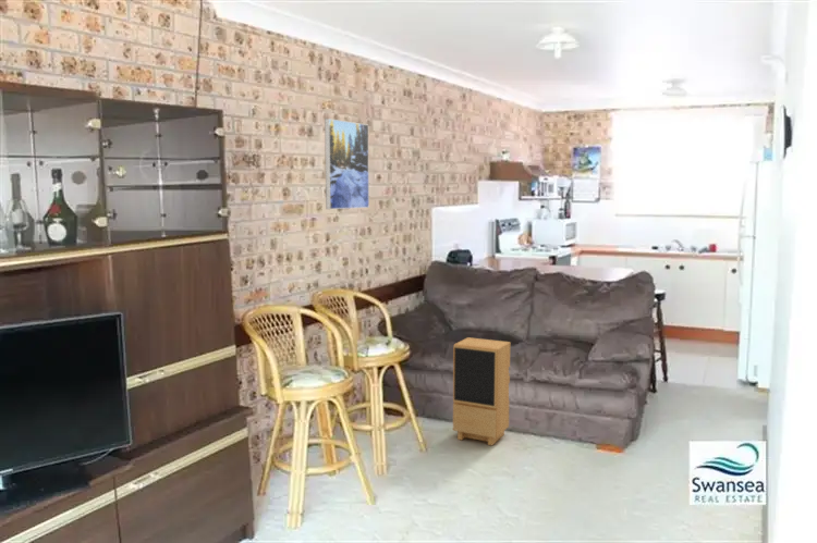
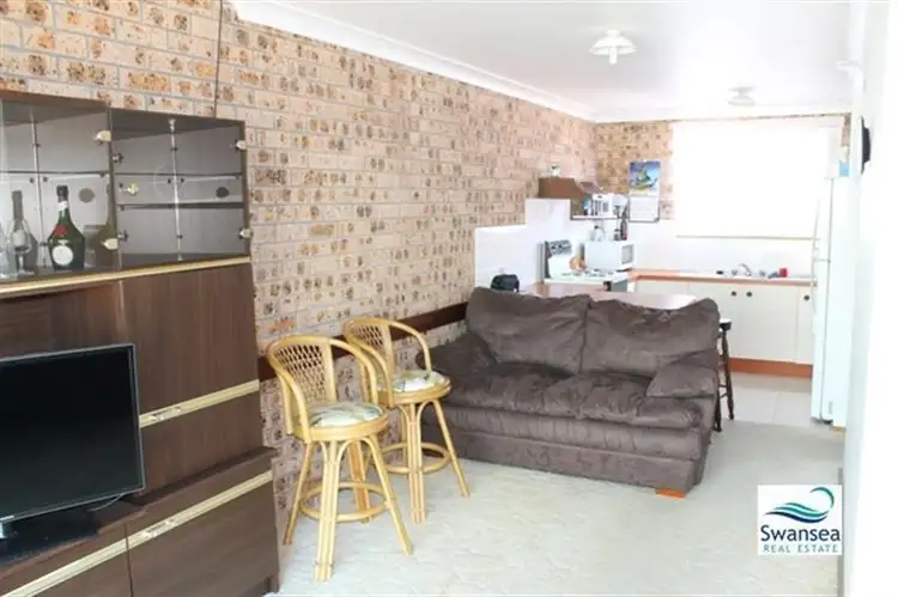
- speaker (480, 391)
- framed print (347, 165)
